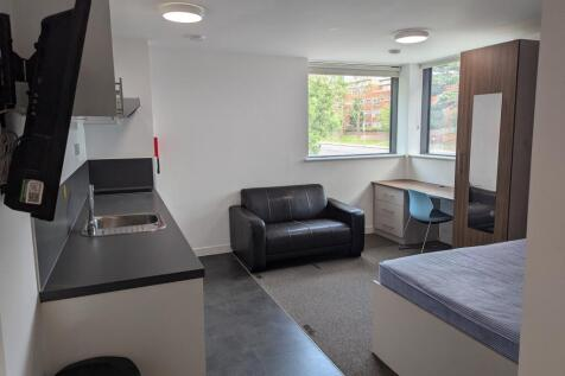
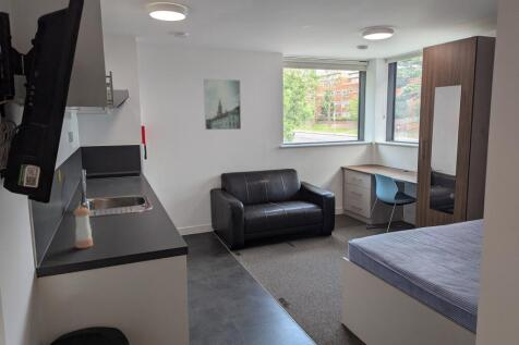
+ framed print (222, 104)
+ pepper shaker (83, 226)
